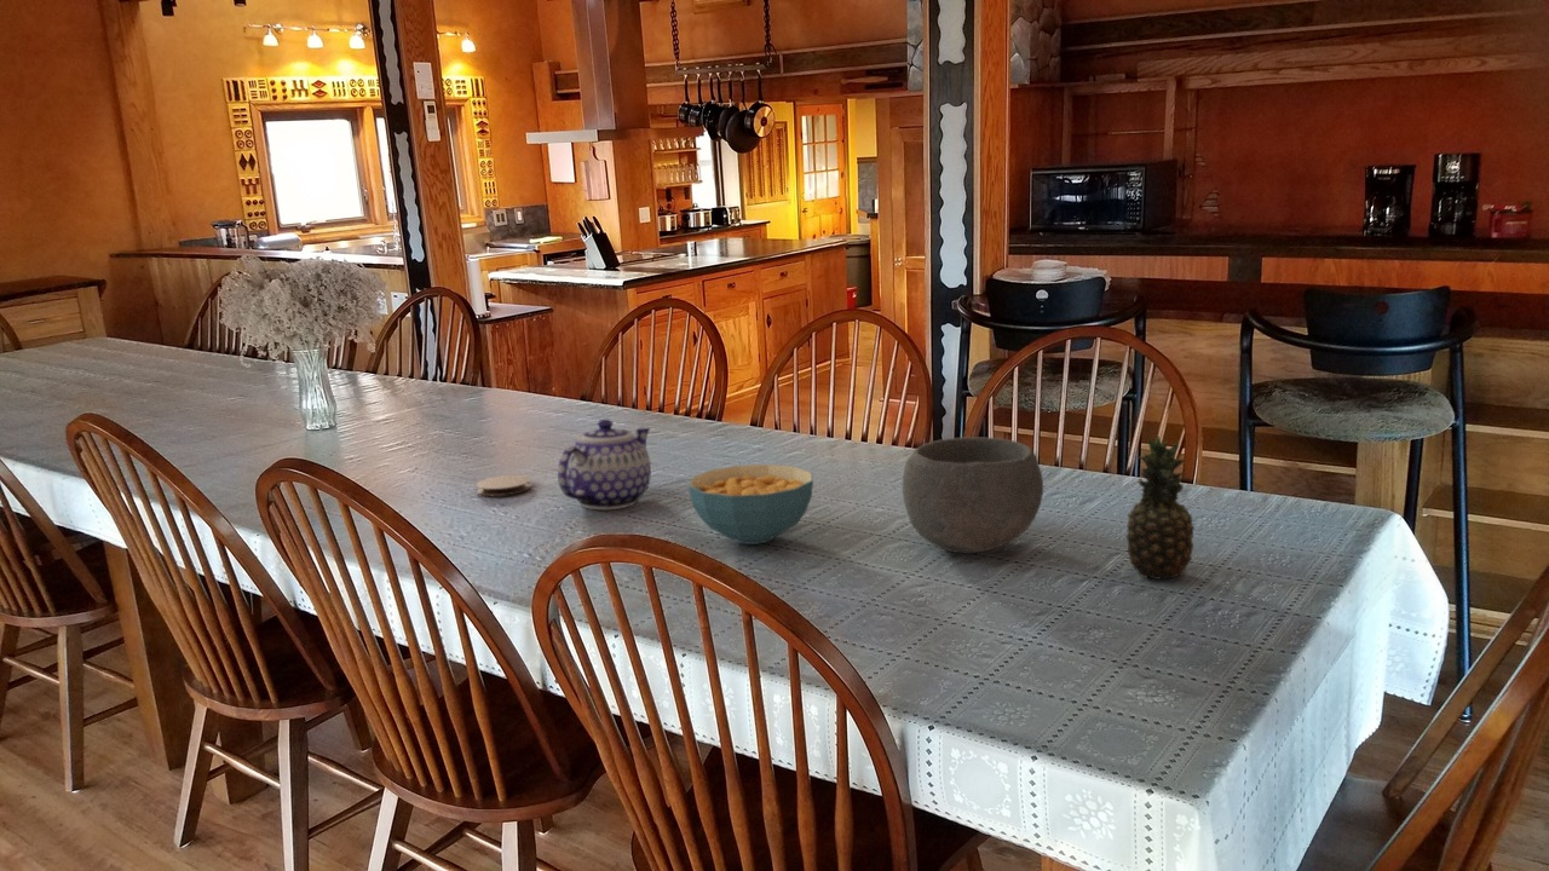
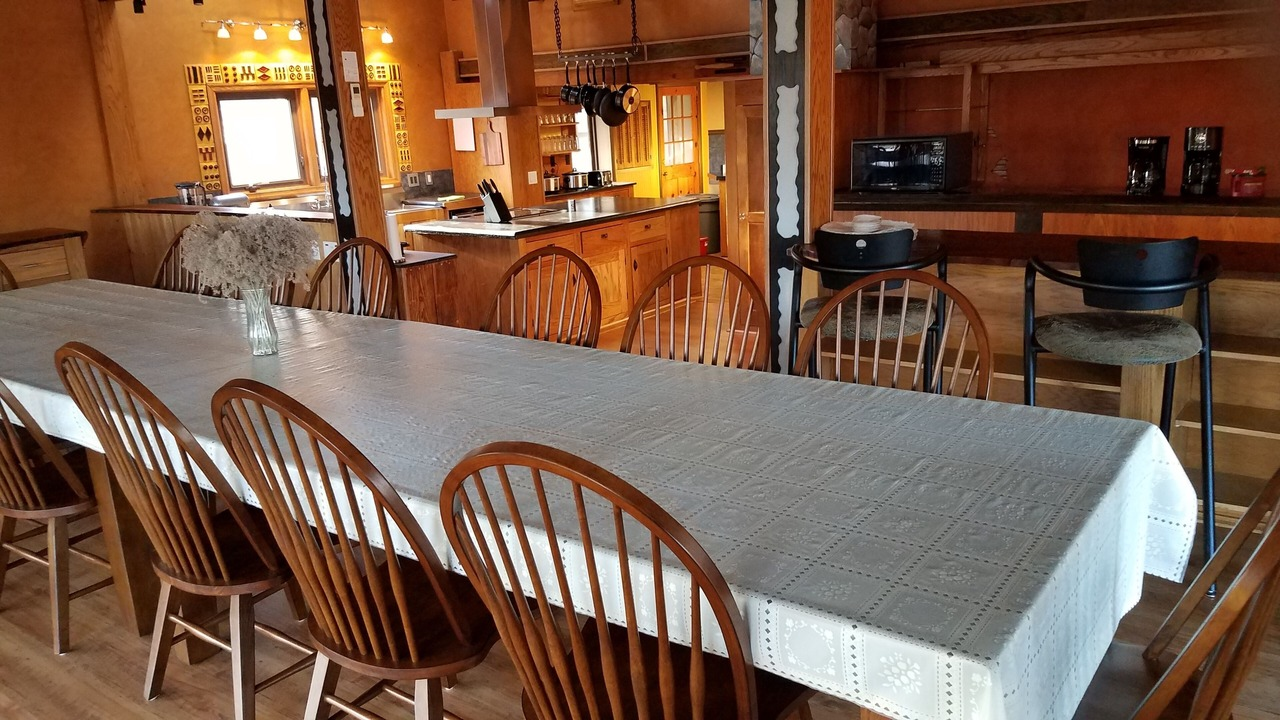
- coaster (503, 485)
- teapot (606, 461)
- fruit (1159, 504)
- bowl (971, 497)
- cereal bowl (753, 508)
